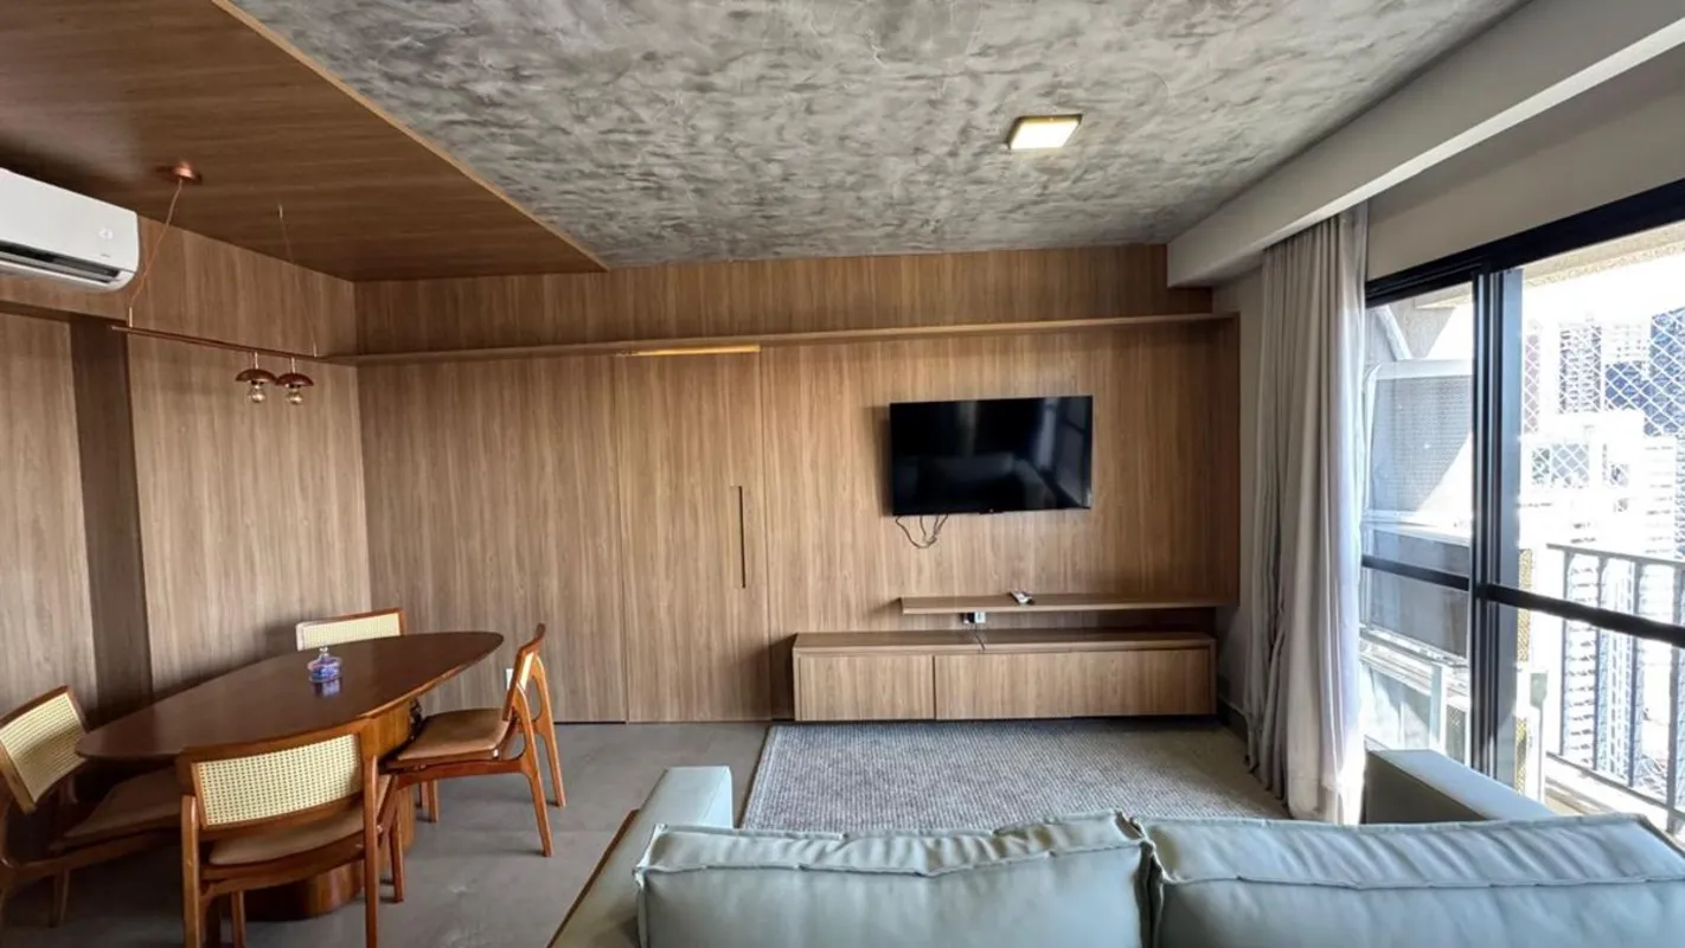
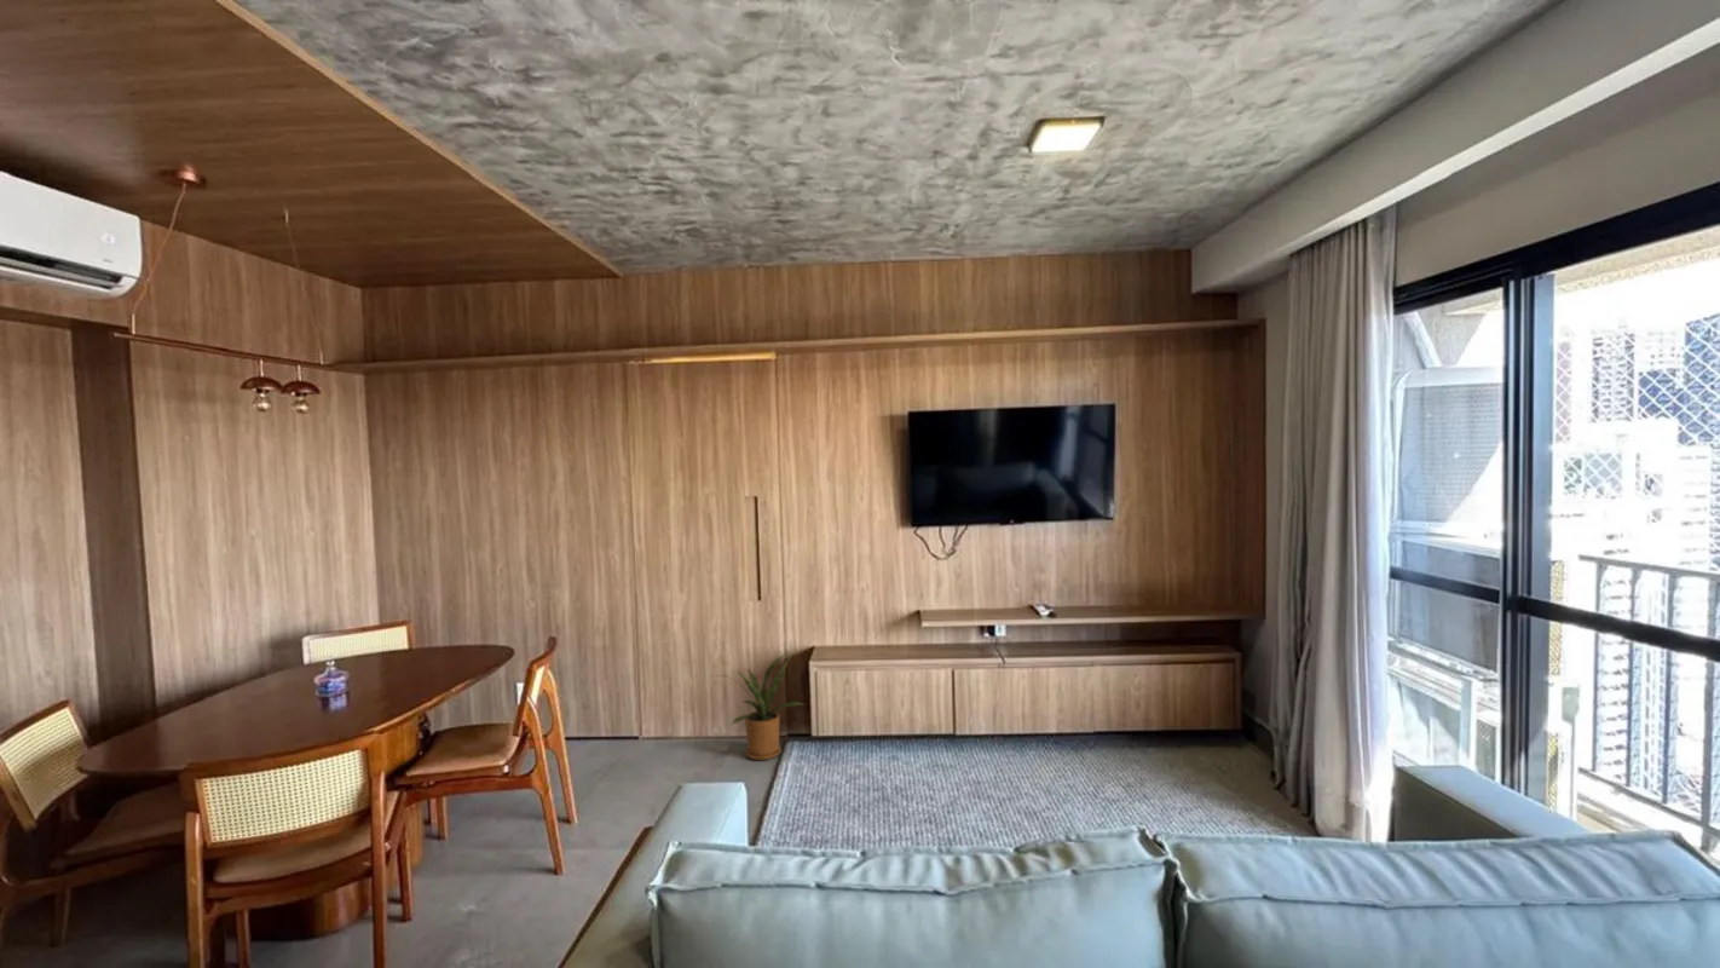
+ house plant (760, 703)
